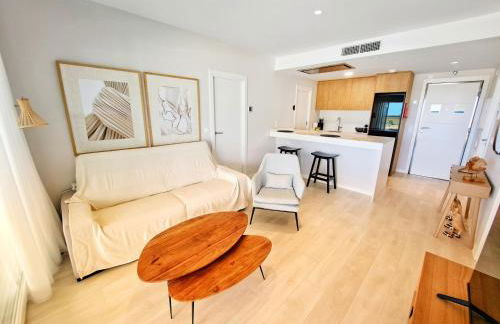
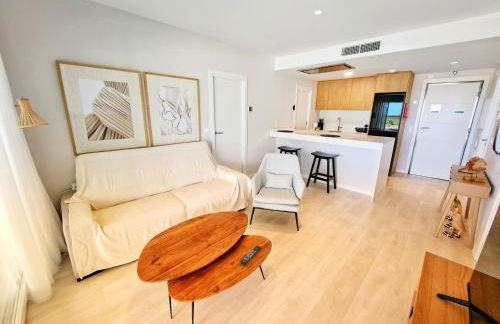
+ remote control (251, 254)
